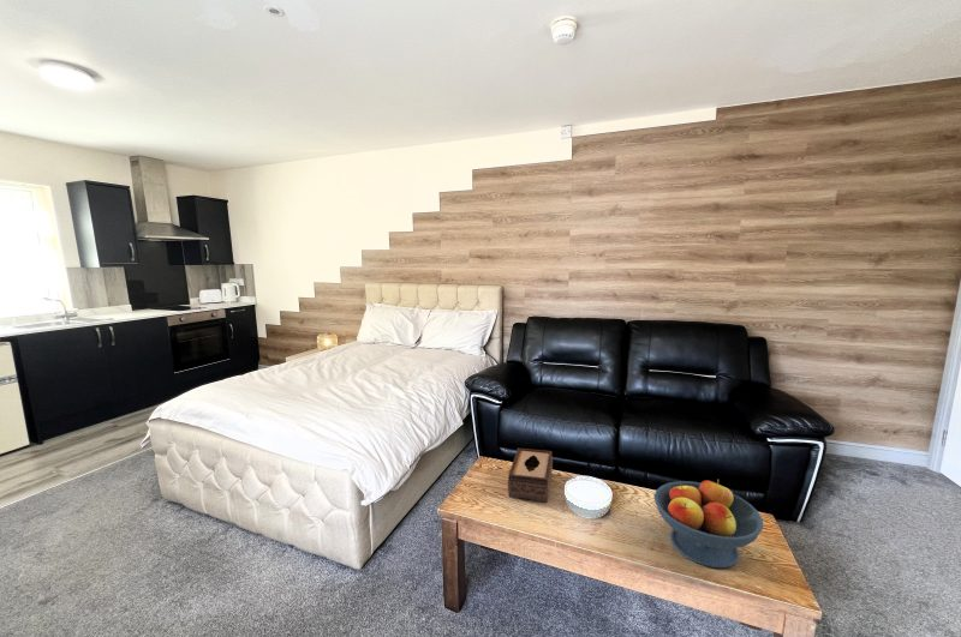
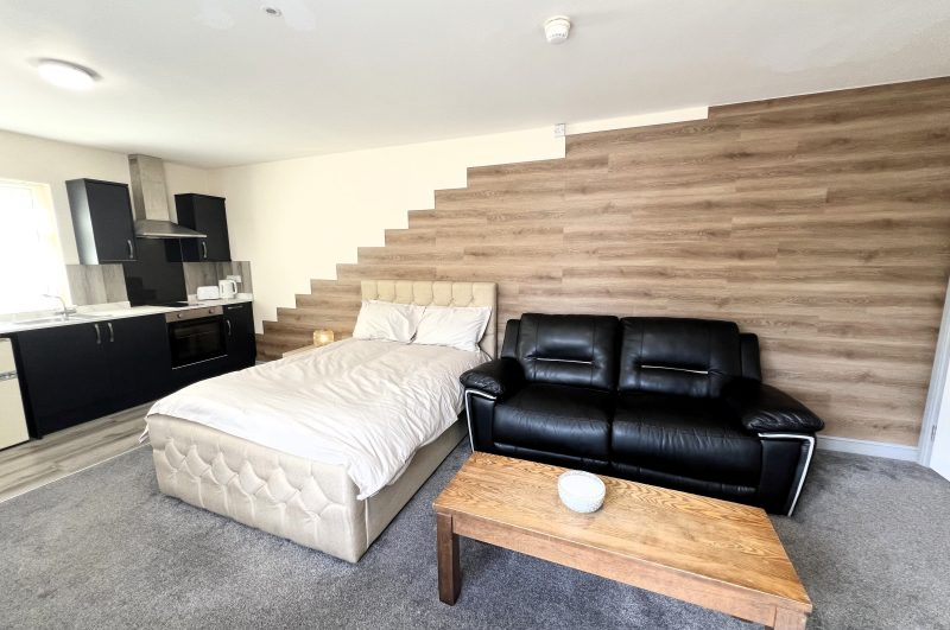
- fruit bowl (704, 518)
- tissue box (531, 473)
